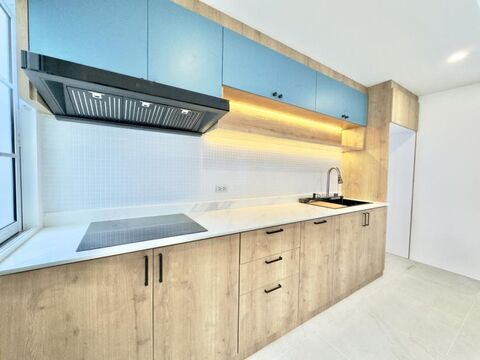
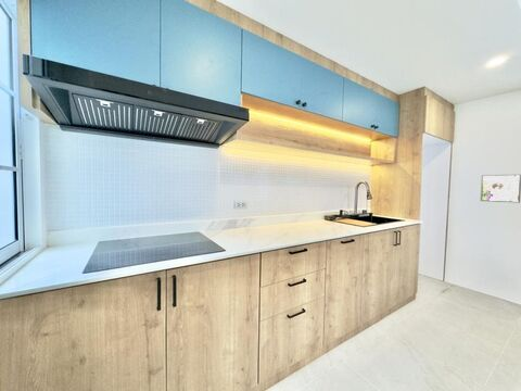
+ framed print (499, 188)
